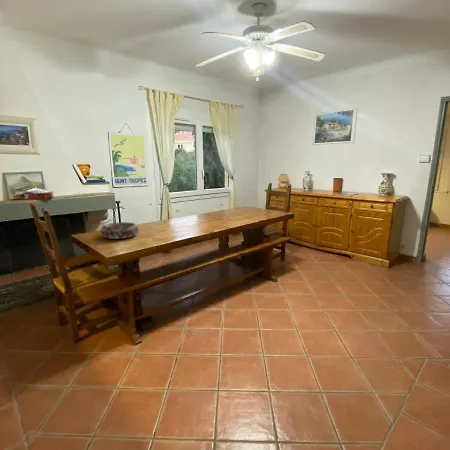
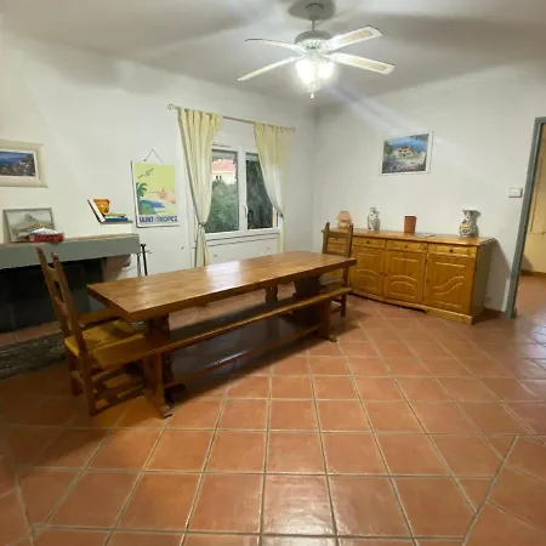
- decorative bowl (120, 230)
